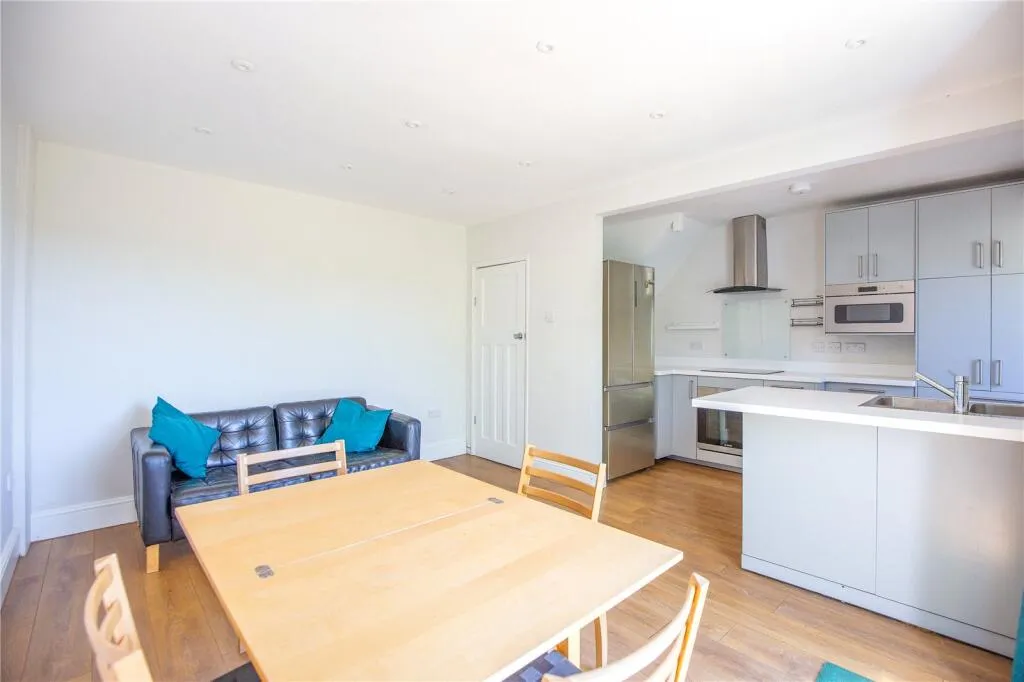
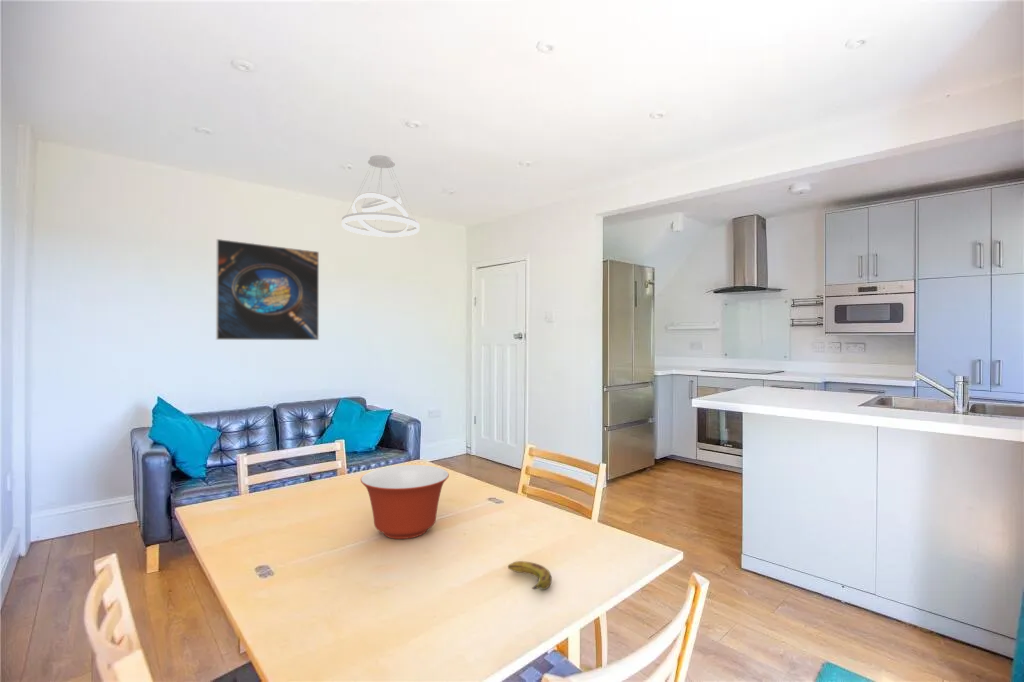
+ pendant light (381, 196)
+ mixing bowl (405, 503)
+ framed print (270, 292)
+ banana (528, 573)
